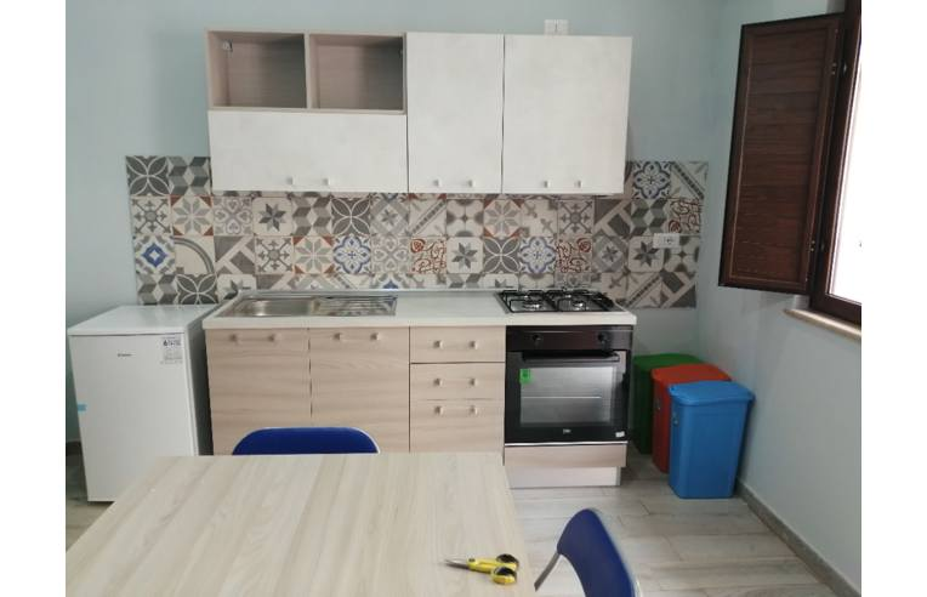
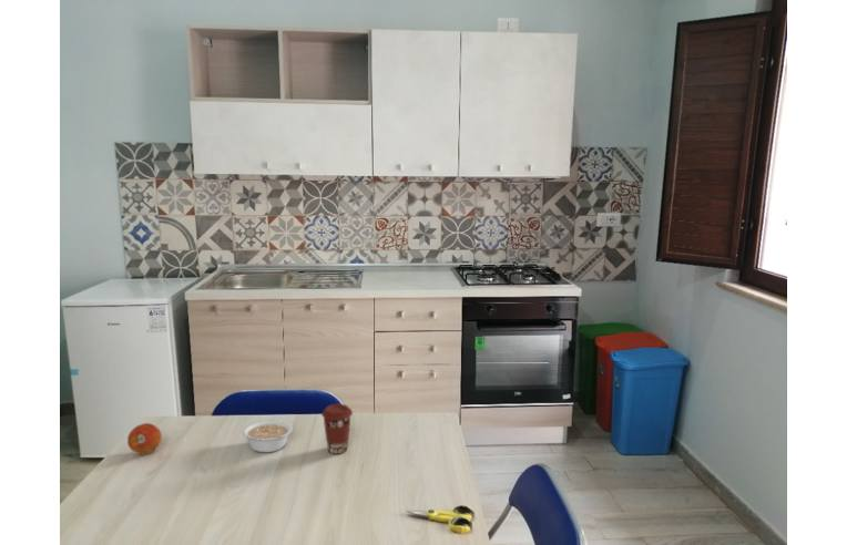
+ coffee cup (337, 429)
+ fruit (144, 439)
+ legume (269, 435)
